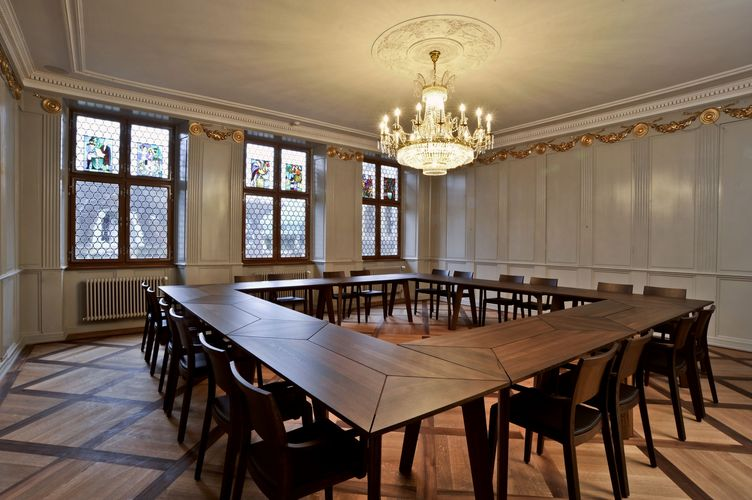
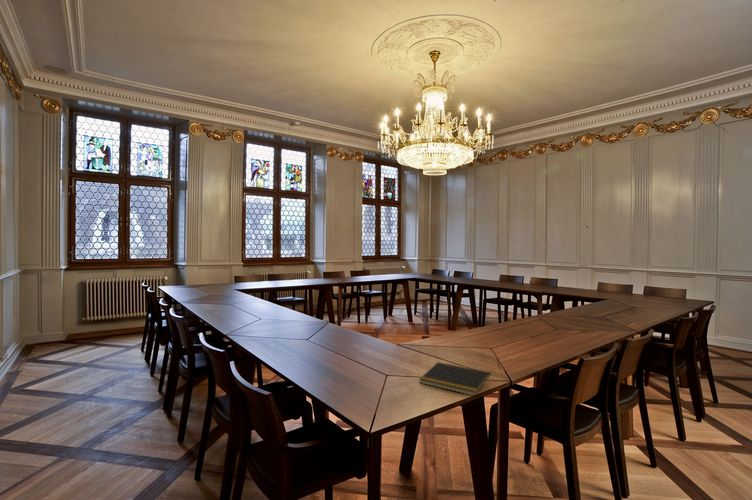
+ notepad (454, 377)
